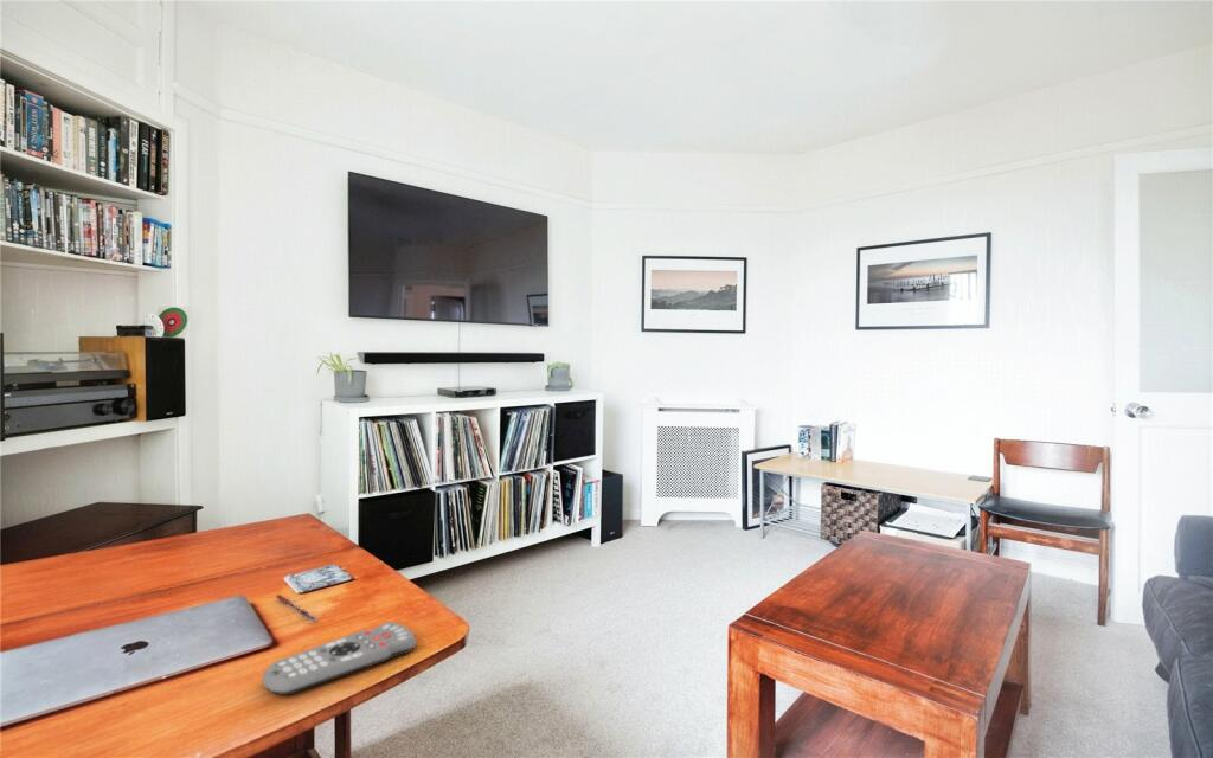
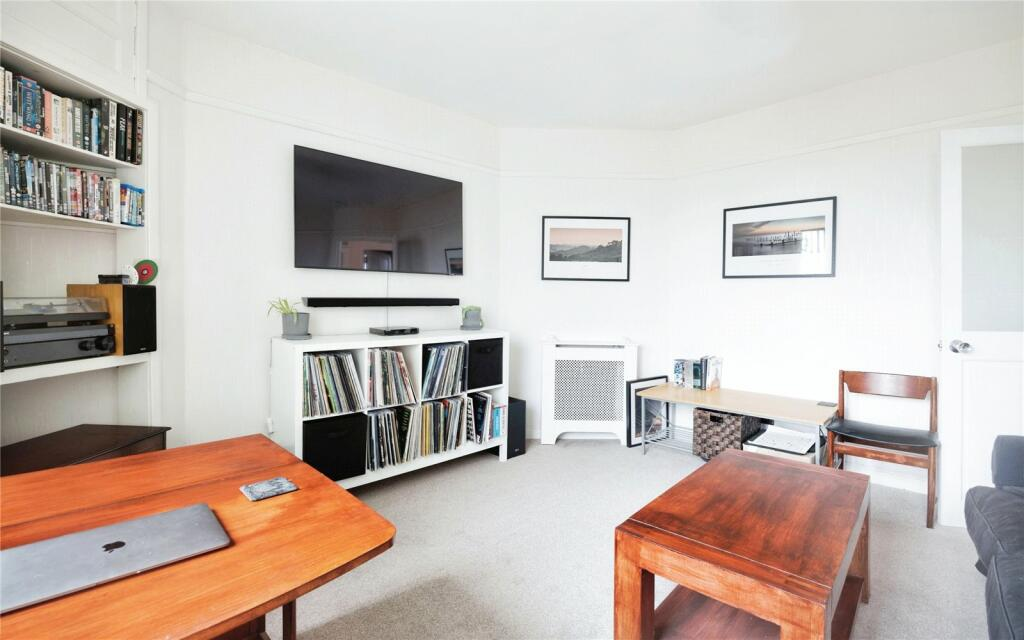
- remote control (342, 656)
- pen (296, 608)
